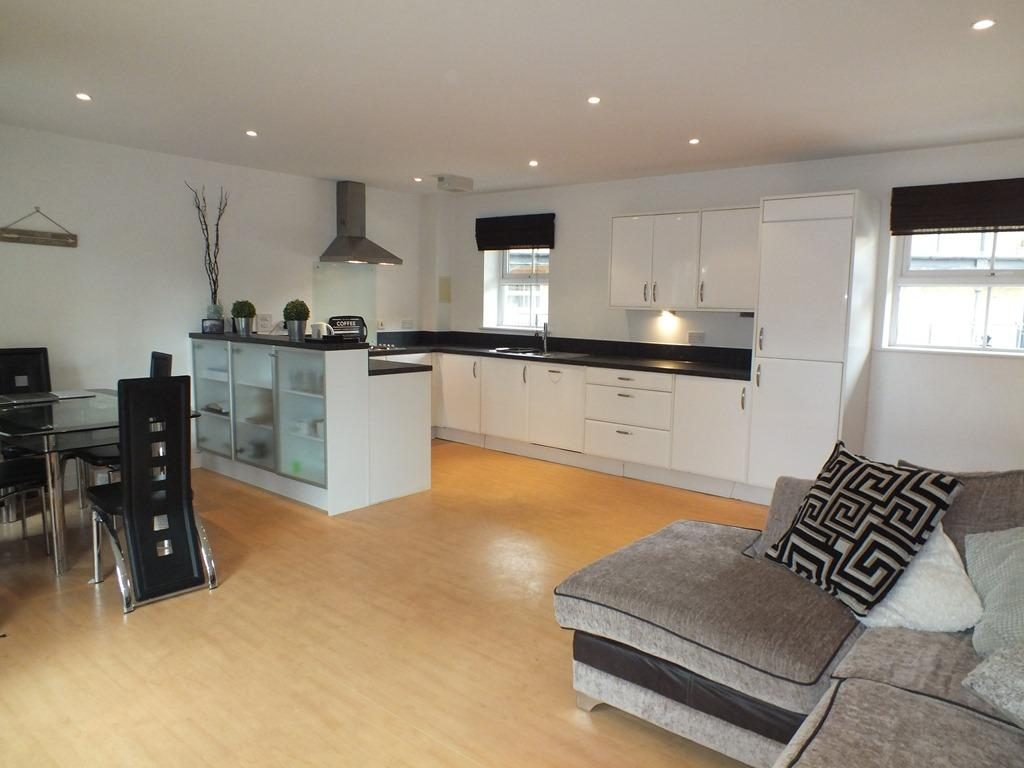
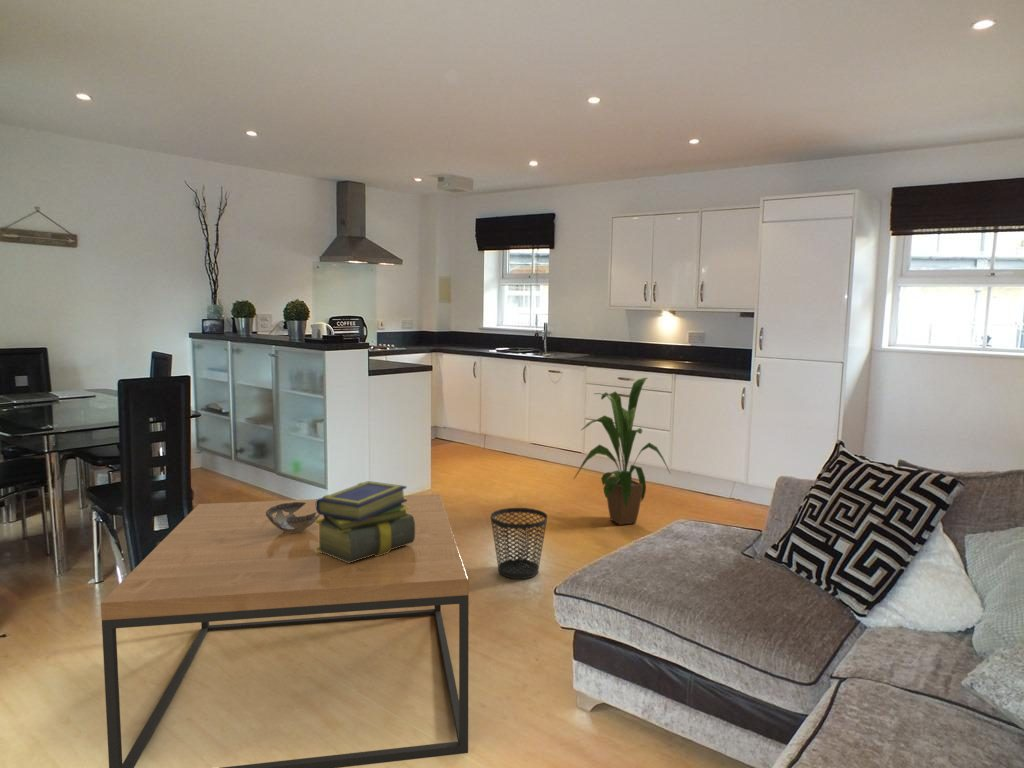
+ wastebasket (518, 544)
+ decorative bowl (293, 519)
+ stack of books (364, 519)
+ house plant (611, 453)
+ coffee table (313, 609)
